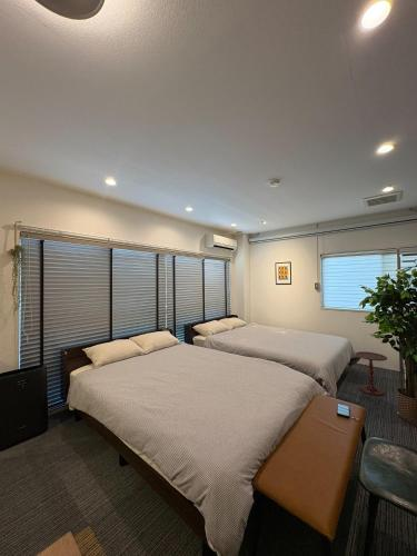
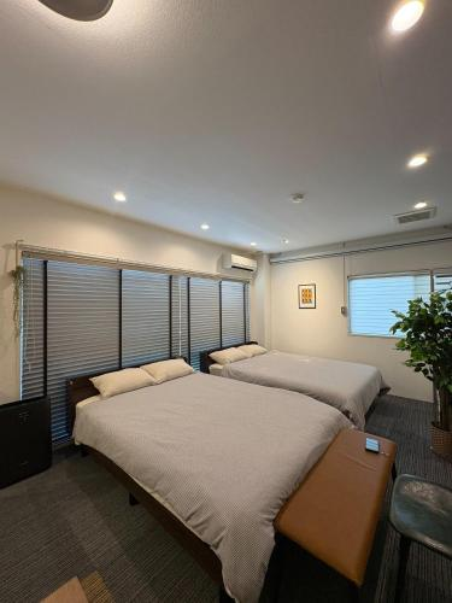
- side table (370, 373)
